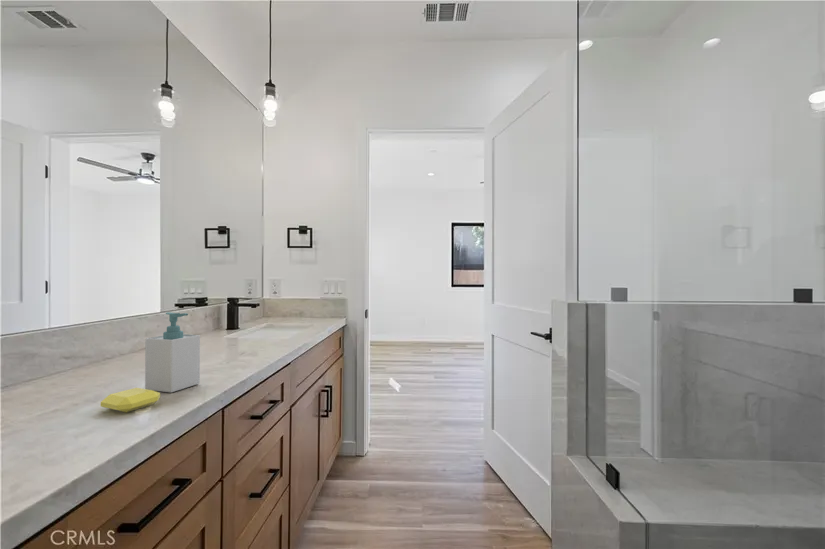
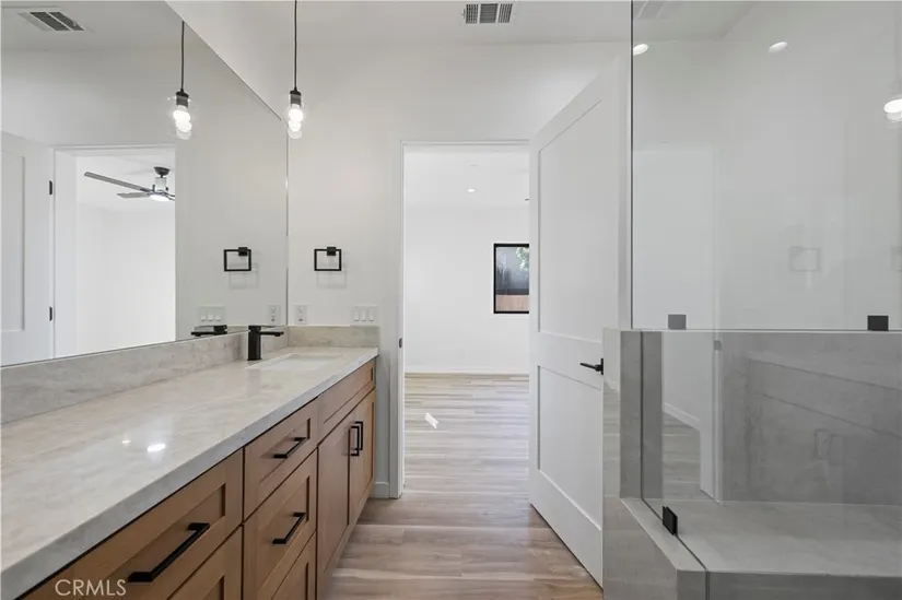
- soap bar (131, 399)
- soap bottle (173, 349)
